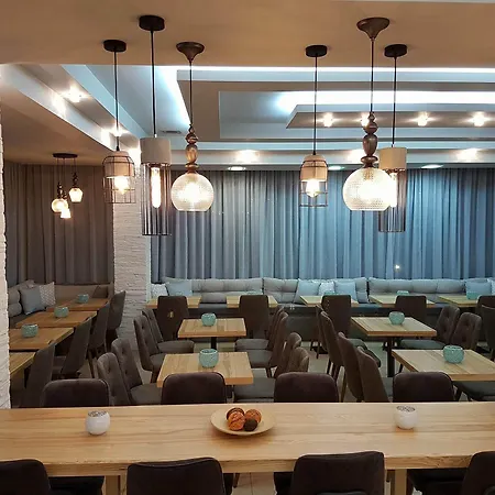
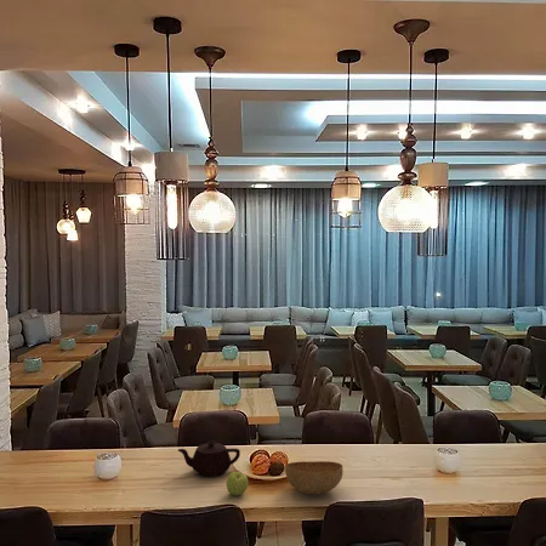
+ teapot (209, 456)
+ bowl (313, 476)
+ apple (237, 483)
